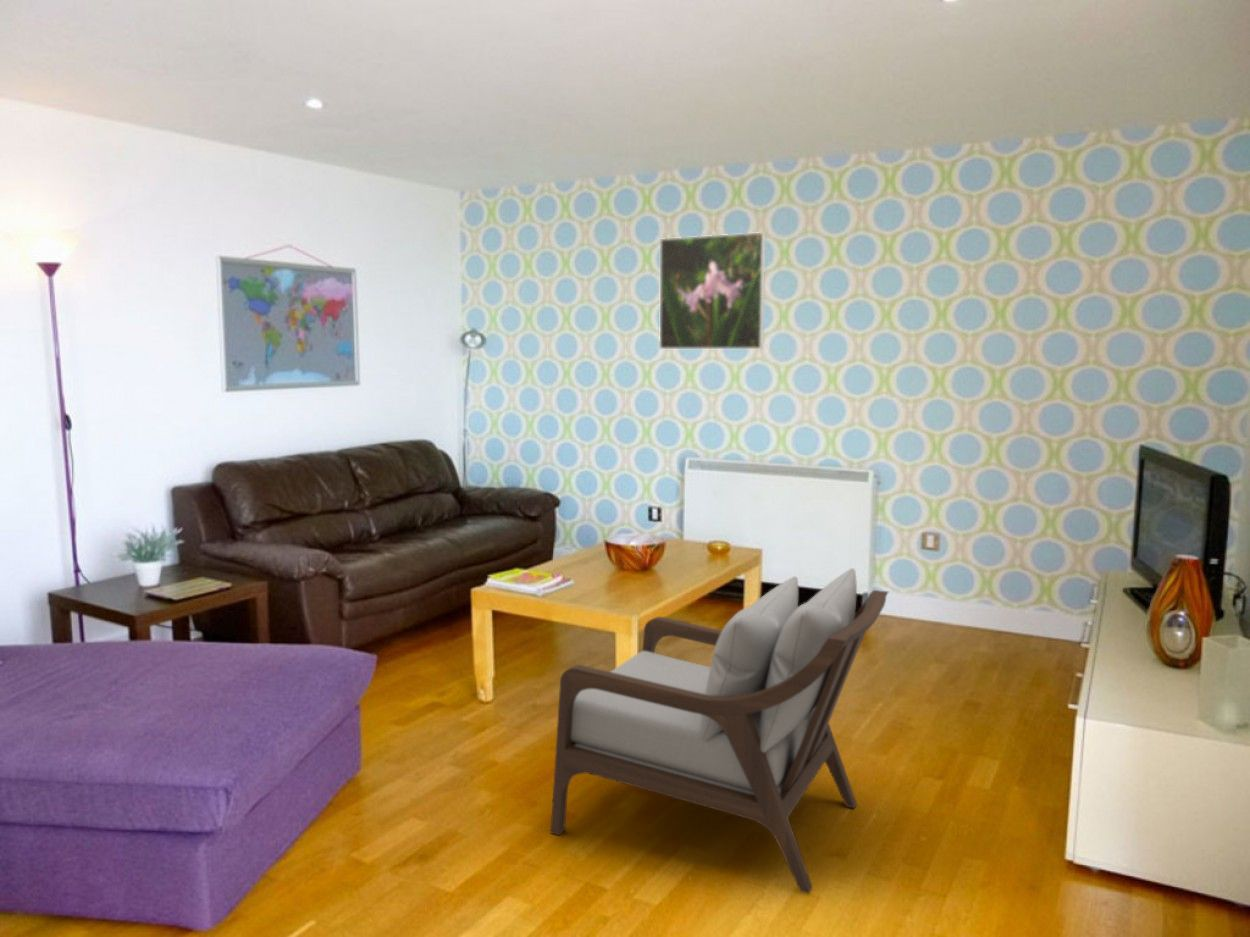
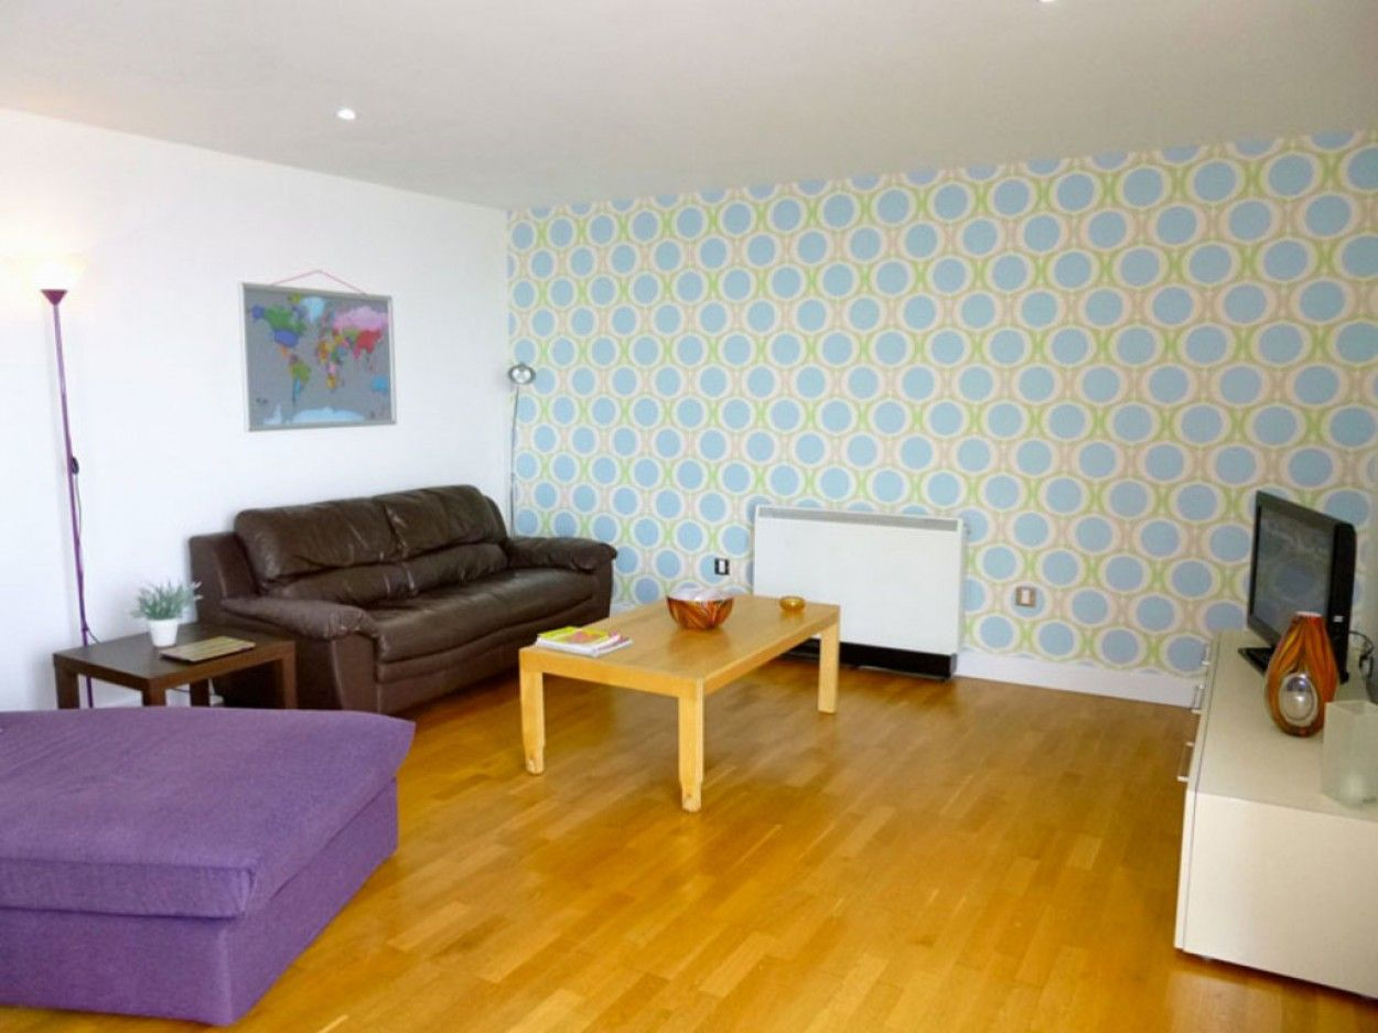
- armchair (727, 699)
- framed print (710, 292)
